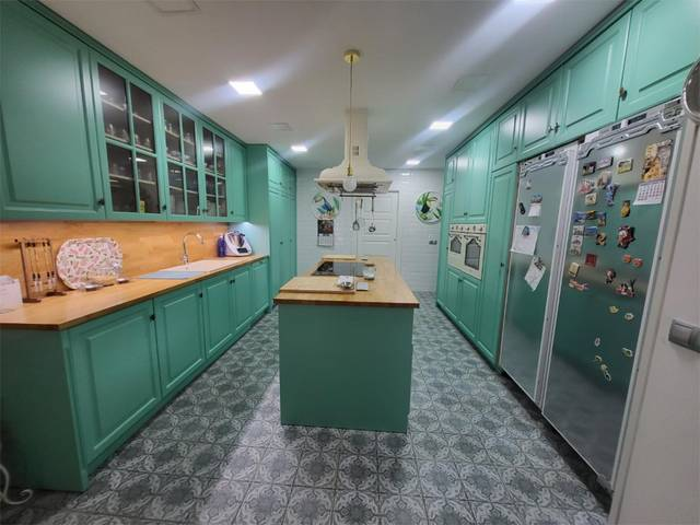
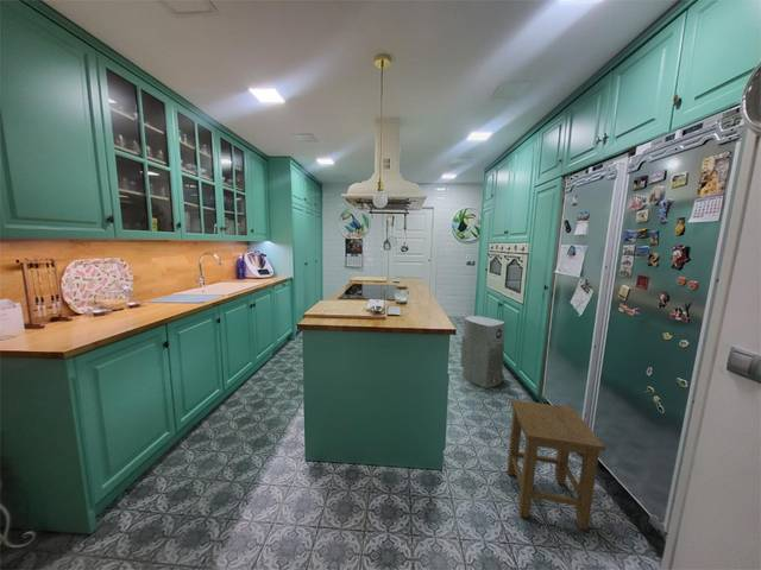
+ air purifier (482, 349)
+ stool (547, 458)
